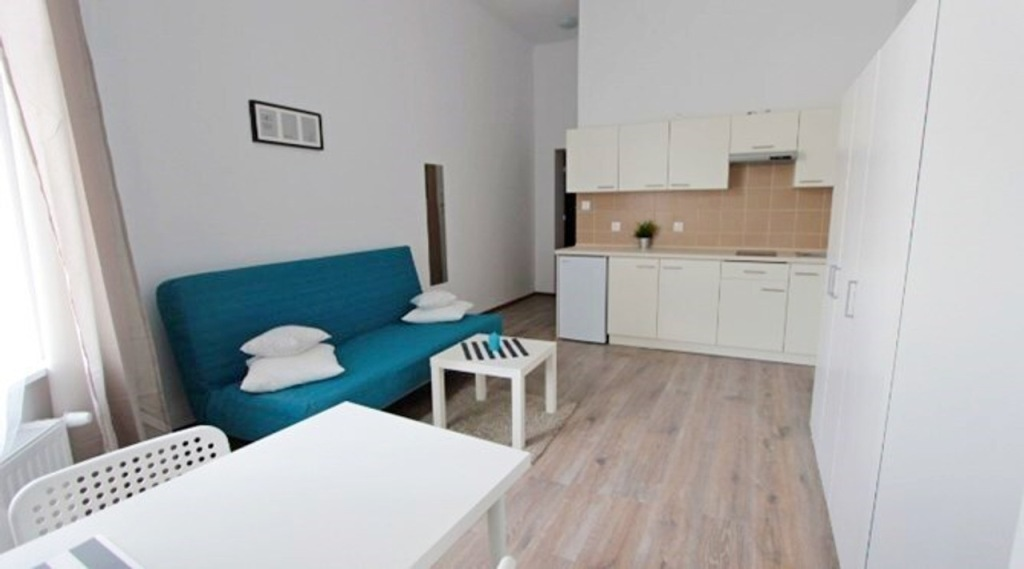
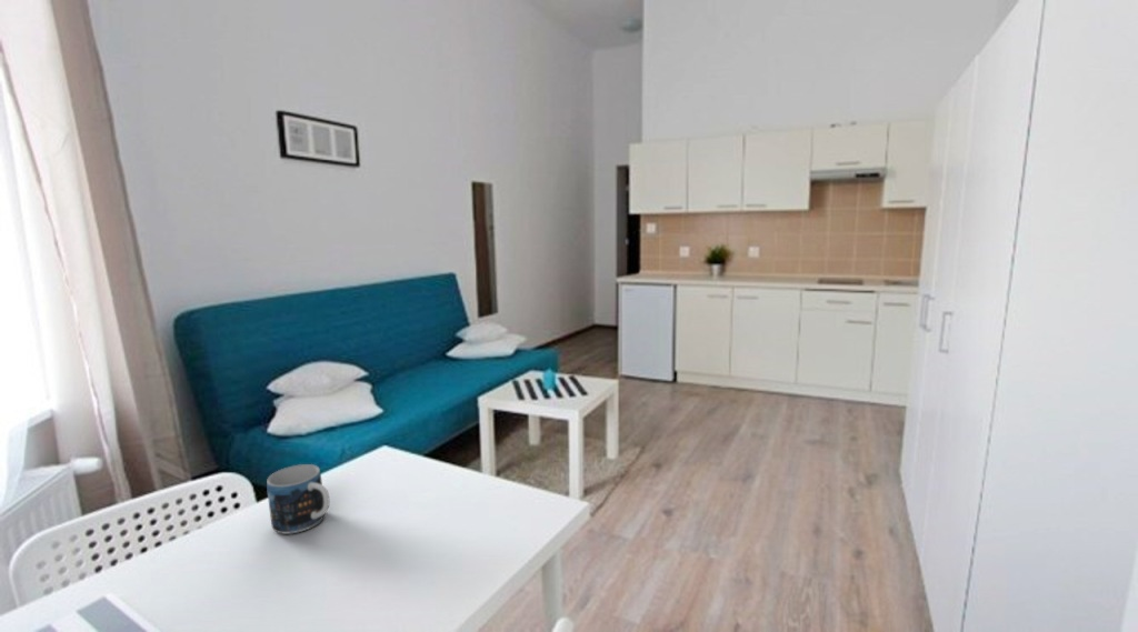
+ mug (303, 500)
